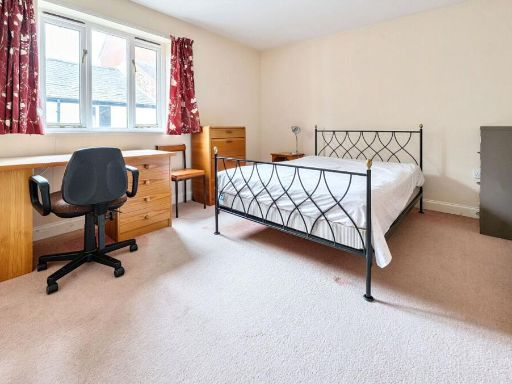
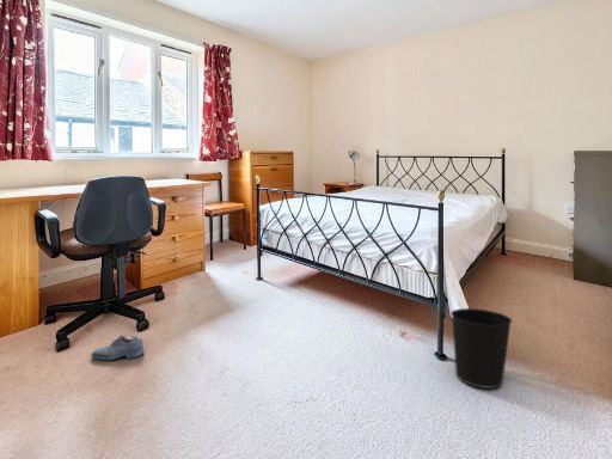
+ wastebasket (479, 347)
+ shoe (117, 345)
